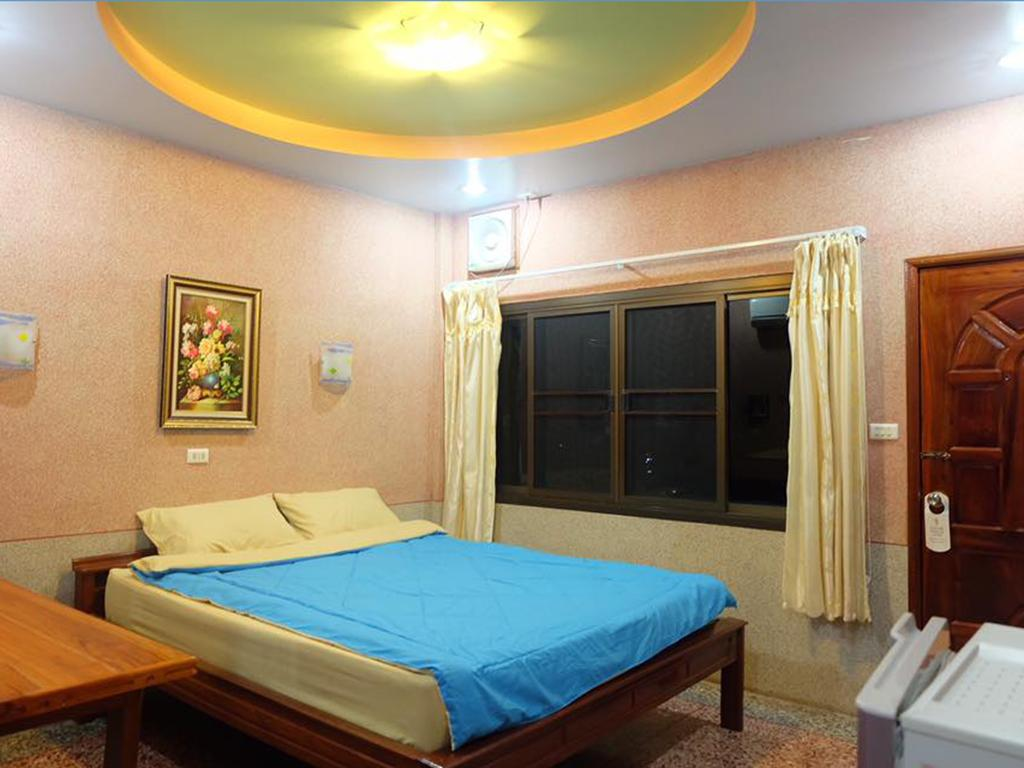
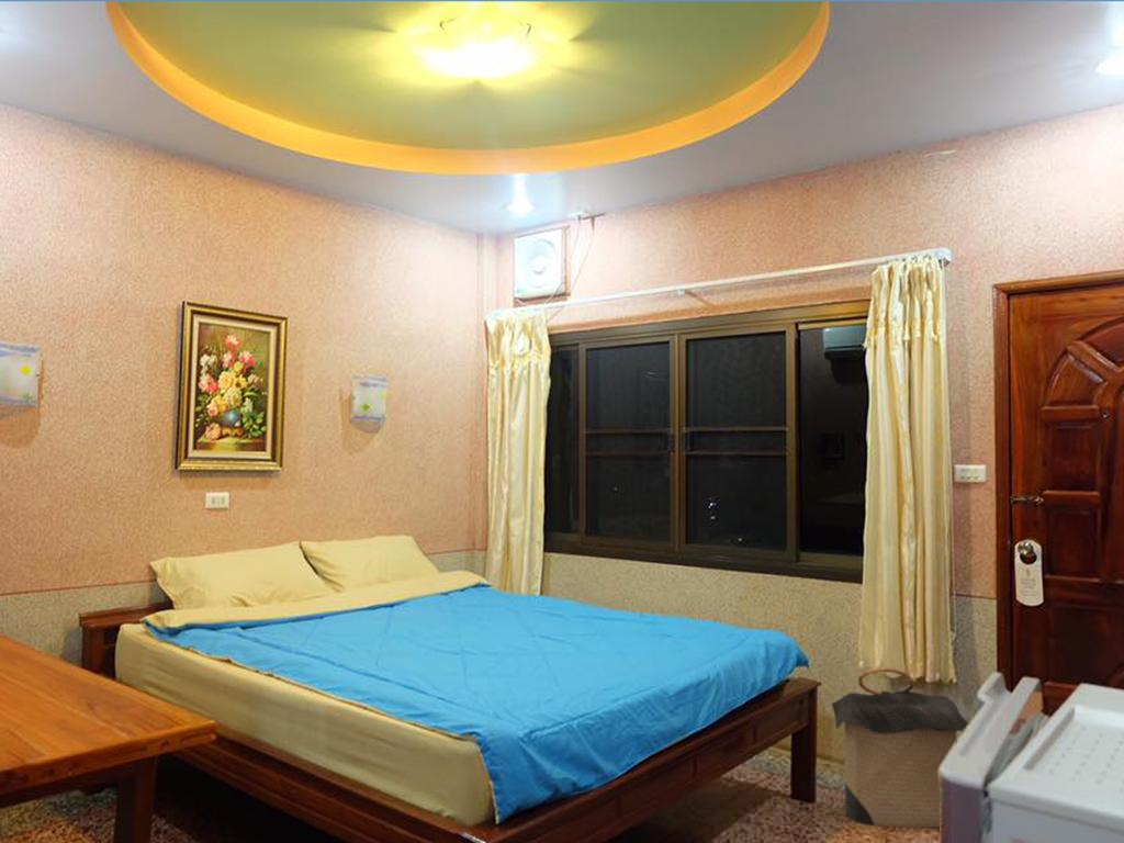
+ laundry hamper (900, 739)
